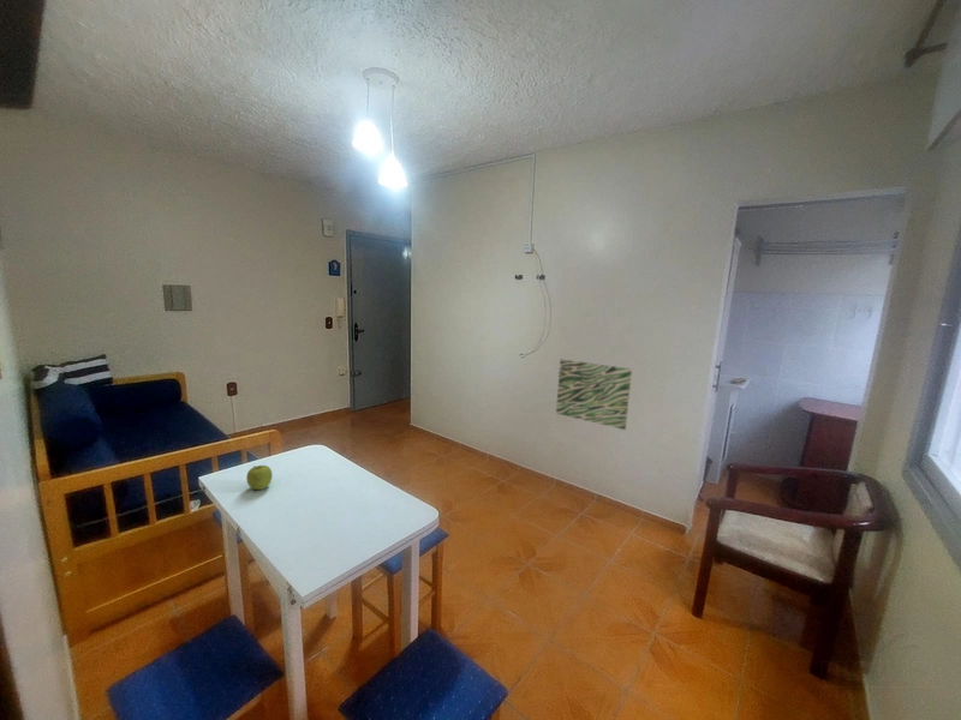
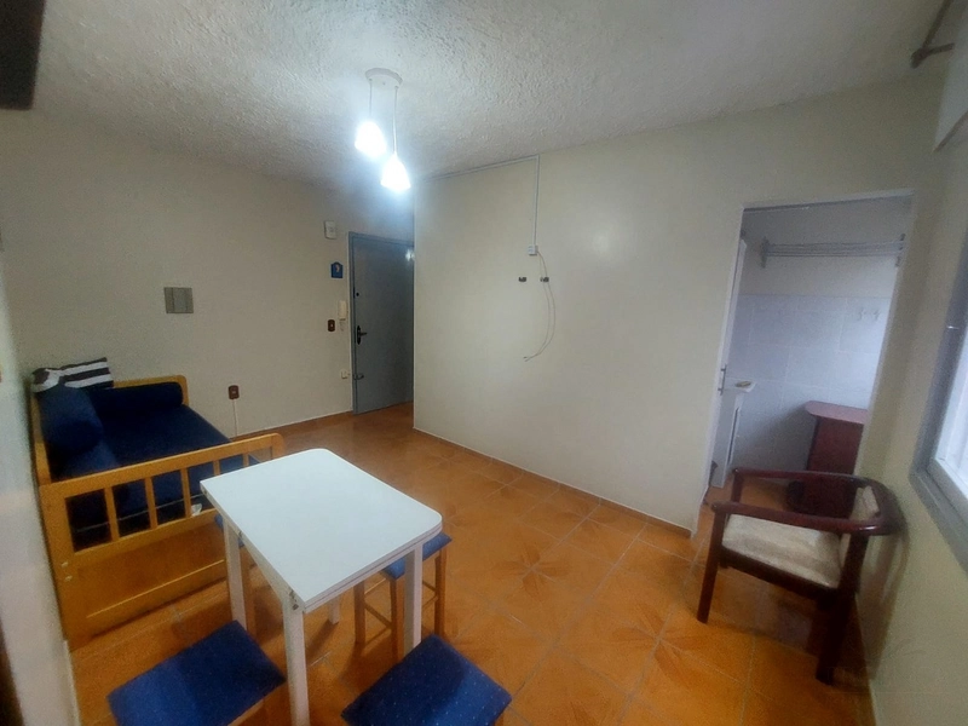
- wall art (591, 392)
- fruit (259, 475)
